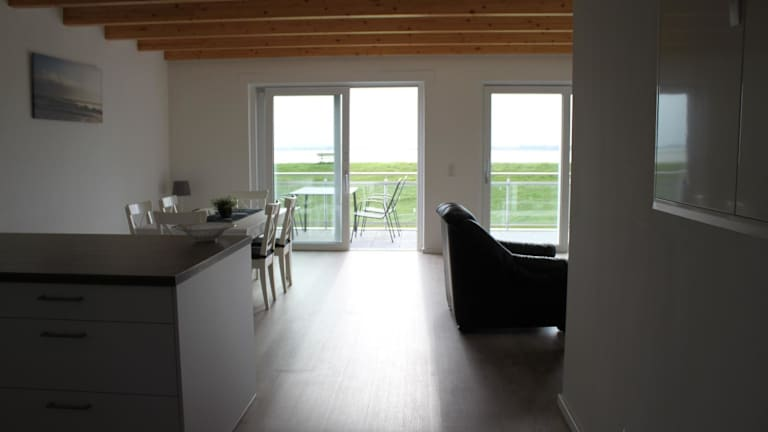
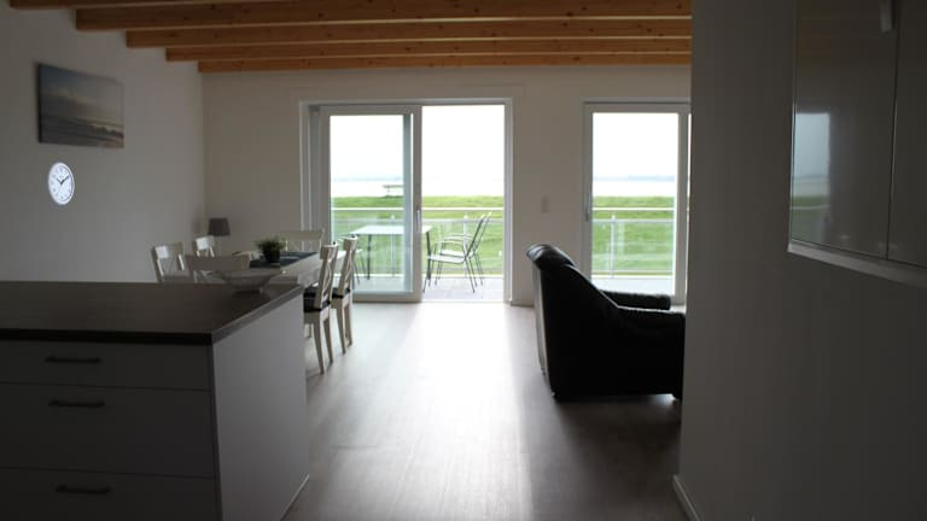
+ wall clock (60, 183)
